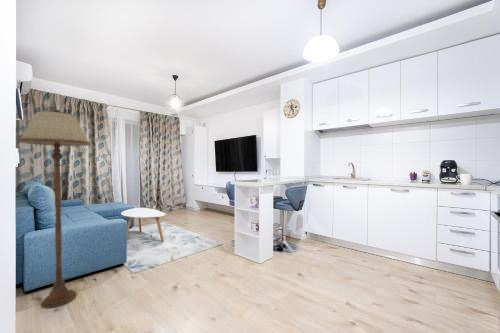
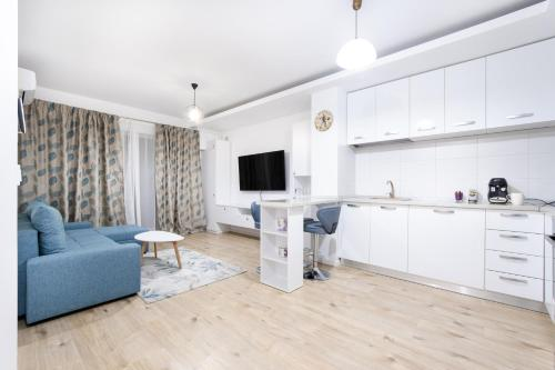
- floor lamp (58, 205)
